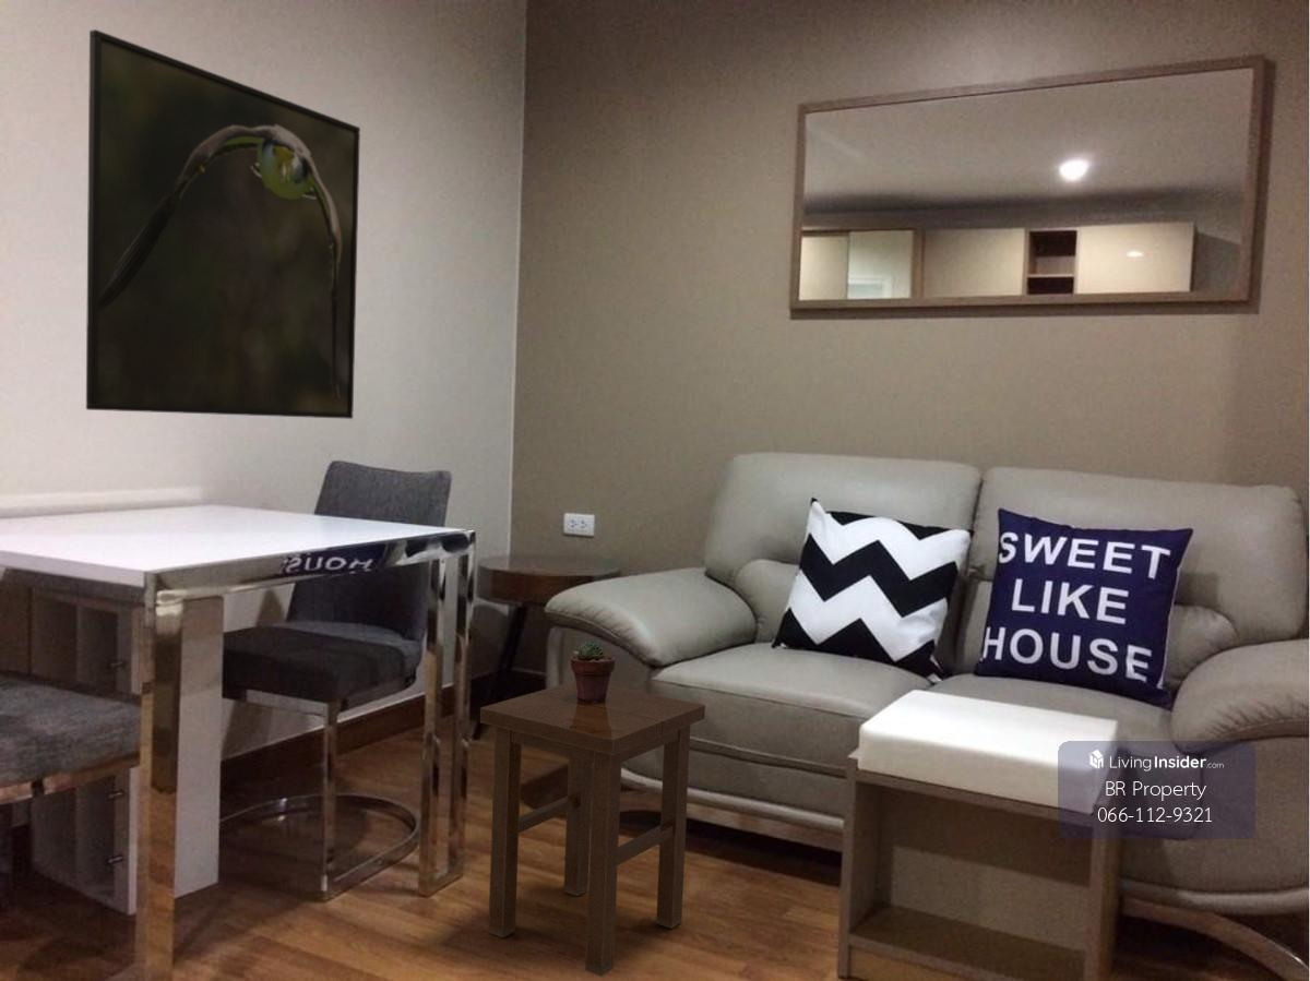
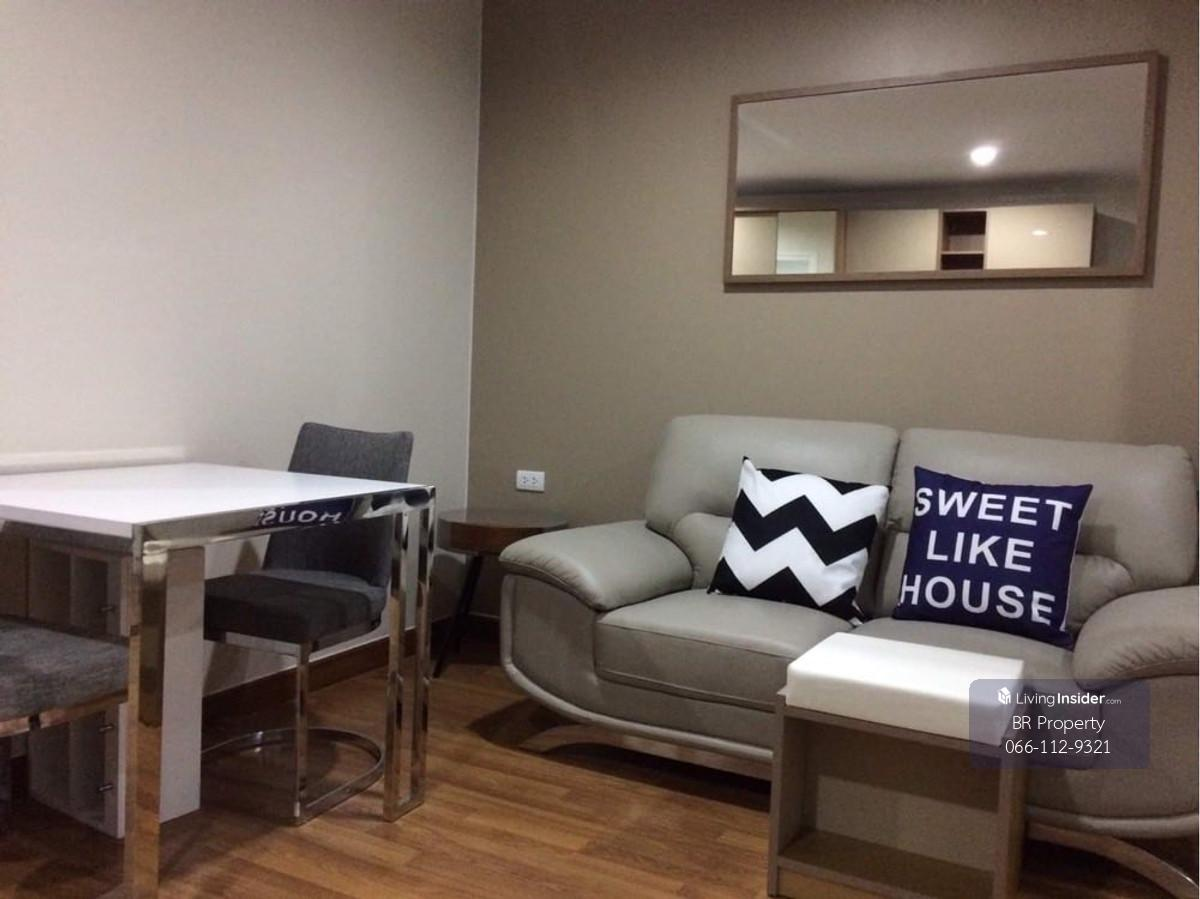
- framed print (239, 251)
- potted succulent (592, 668)
- stool (590, 817)
